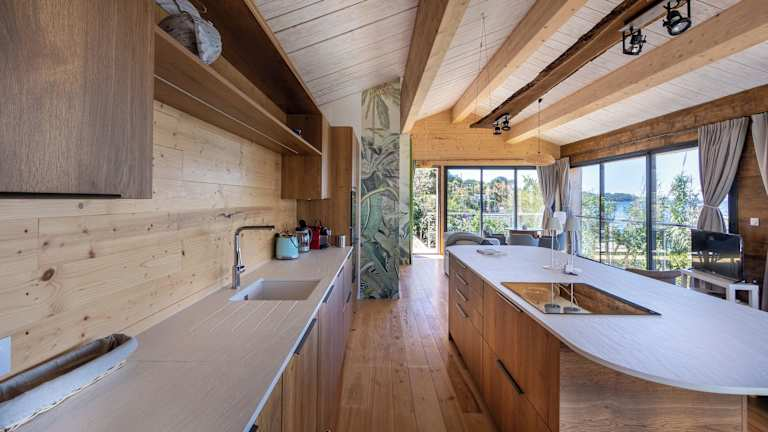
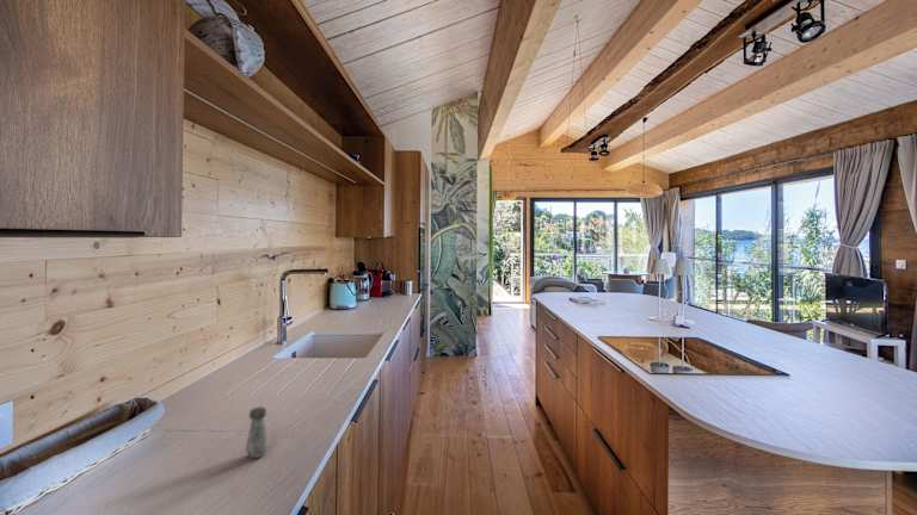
+ salt shaker (257, 432)
